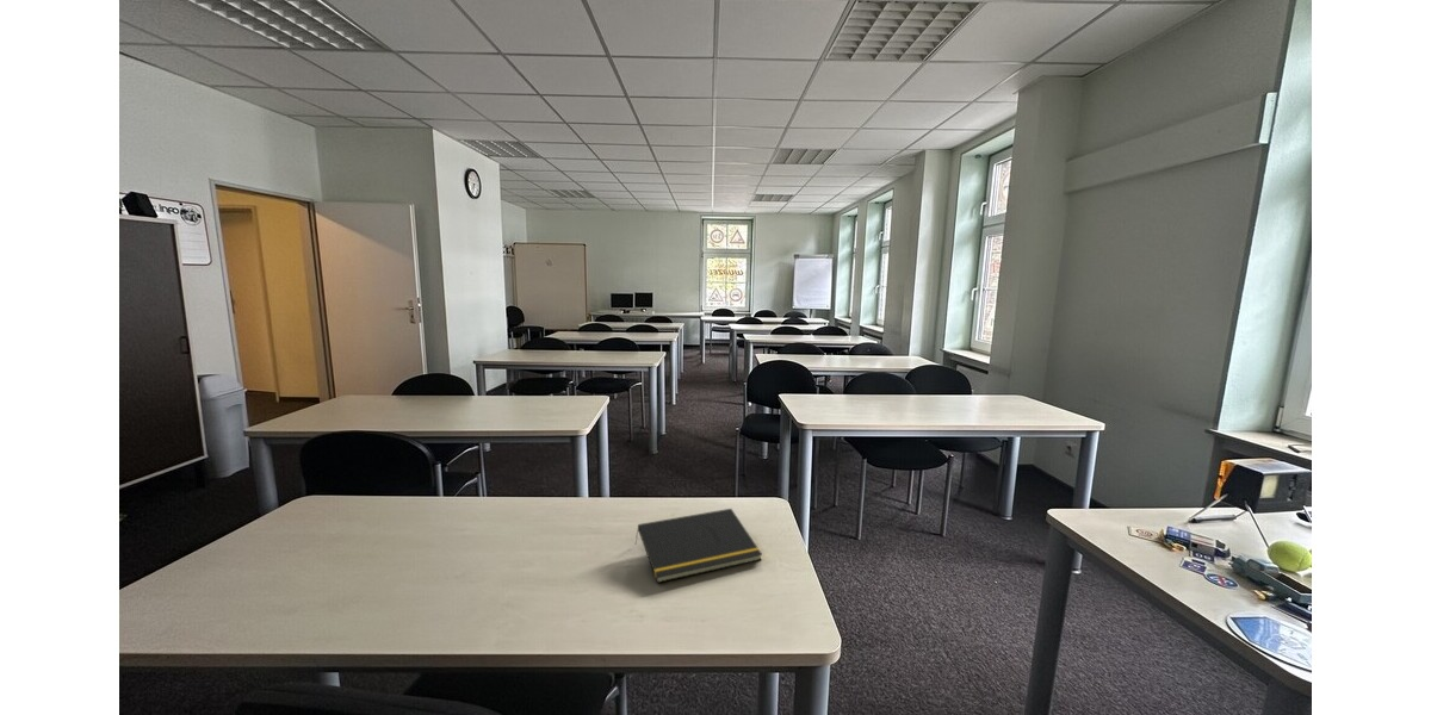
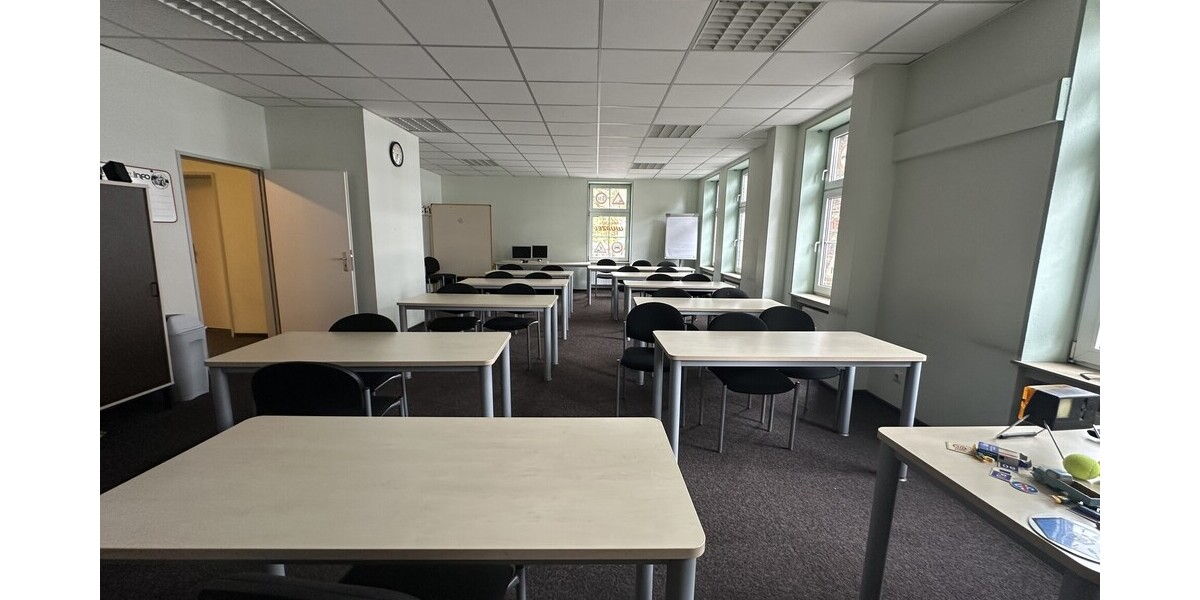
- notepad (698, 541)
